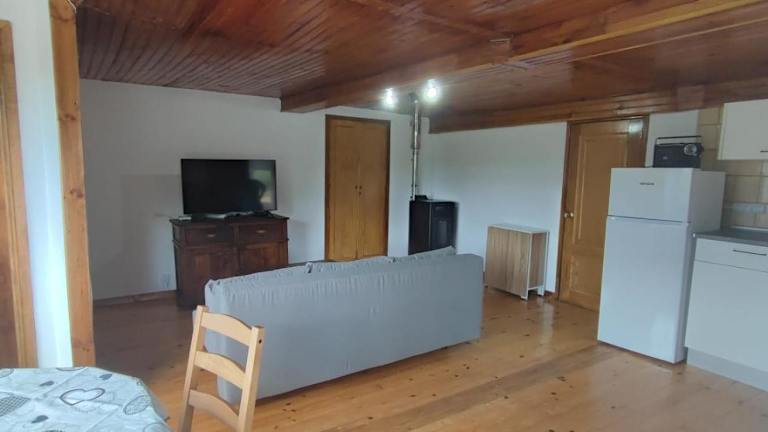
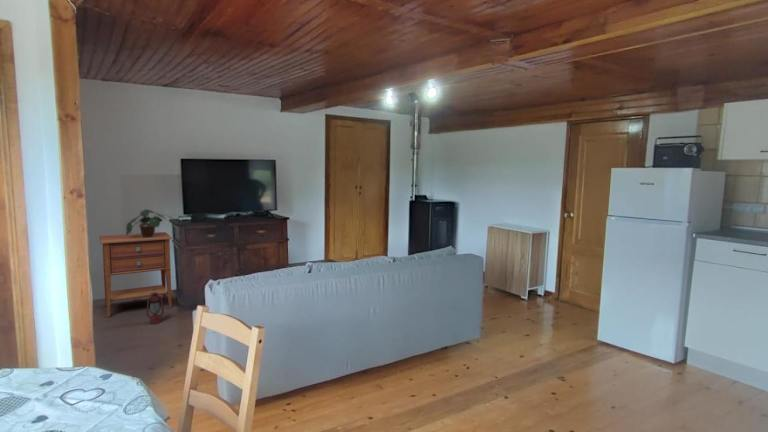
+ nightstand (137, 272)
+ lantern (154, 305)
+ potted plant (146, 223)
